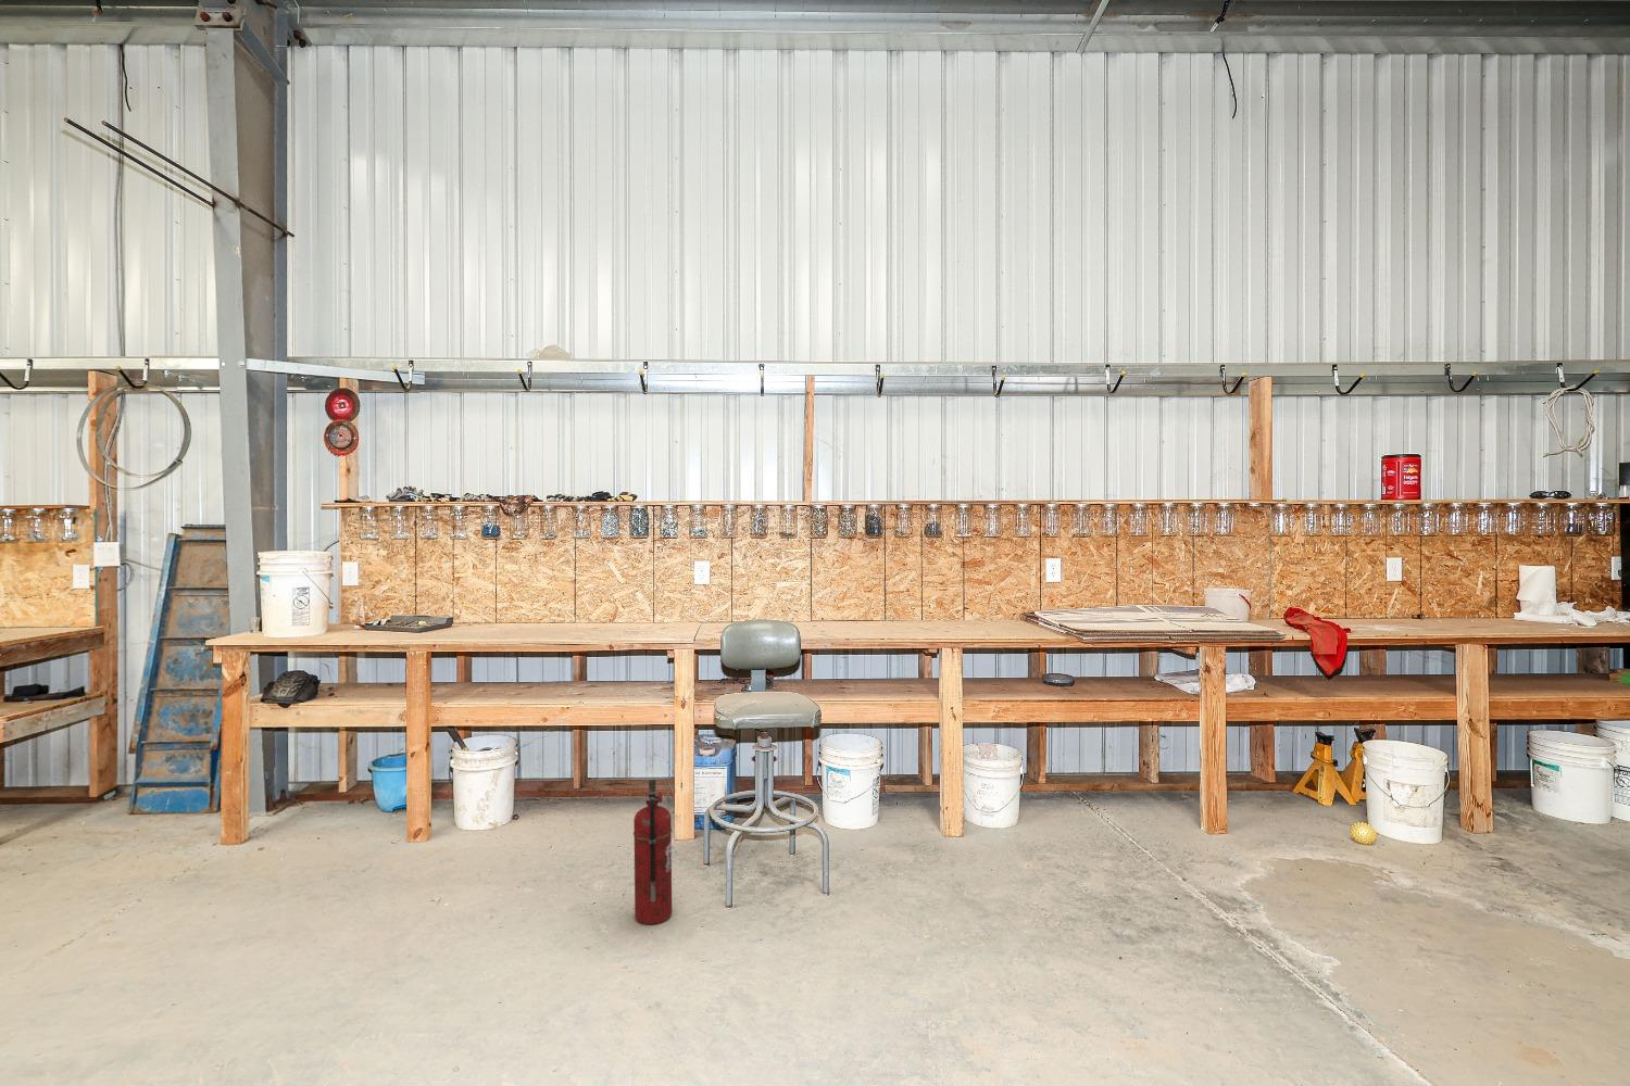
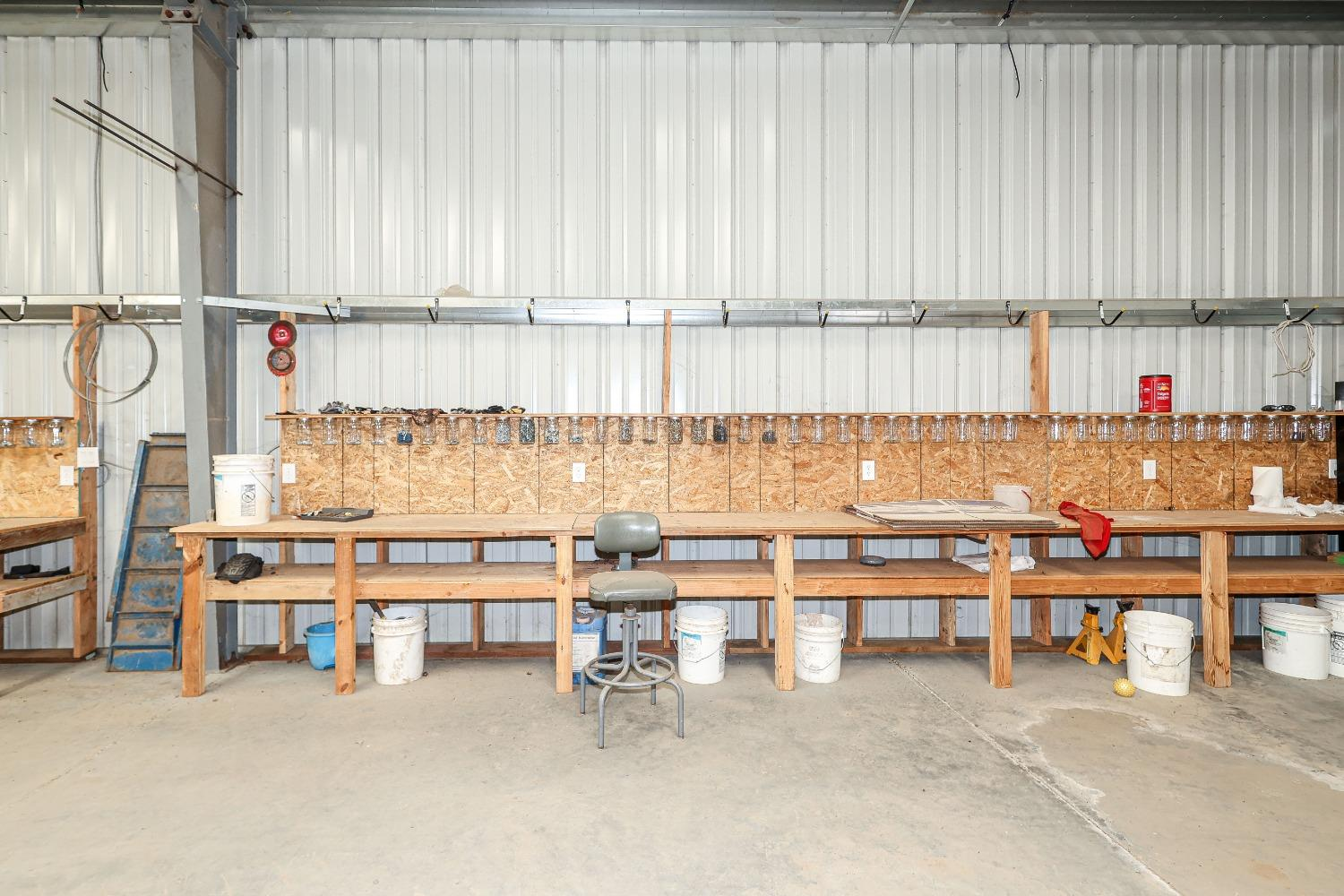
- fire extinguisher (652, 851)
